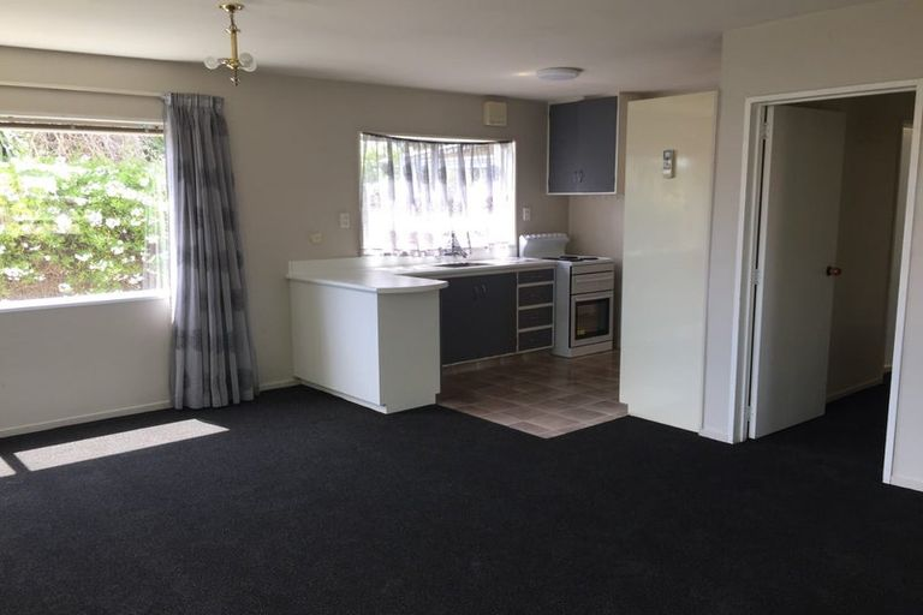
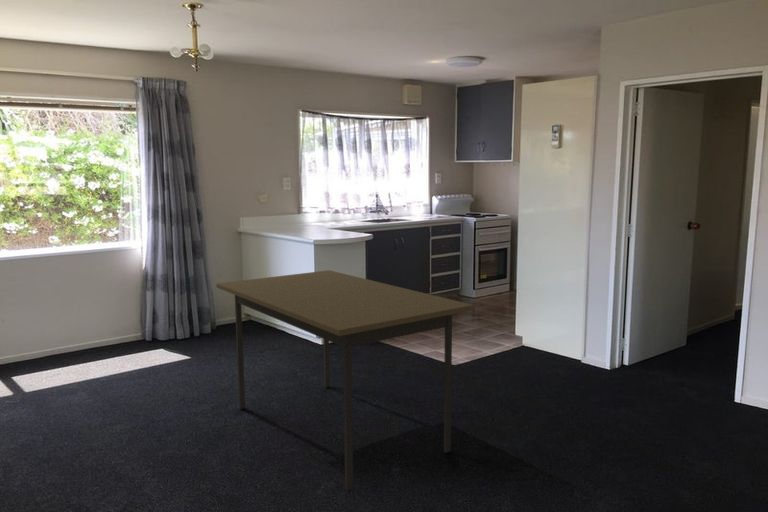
+ dining table (328, 361)
